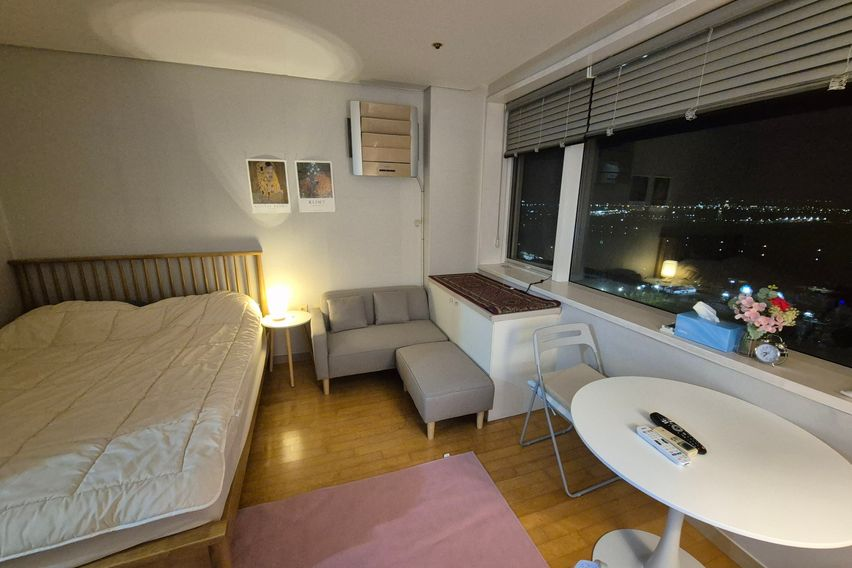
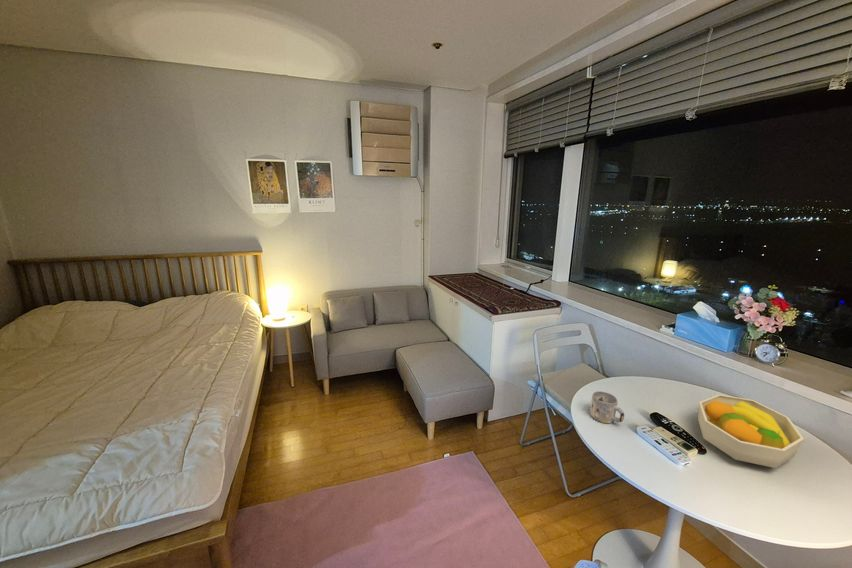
+ fruit bowl (745, 425)
+ mug (607, 409)
